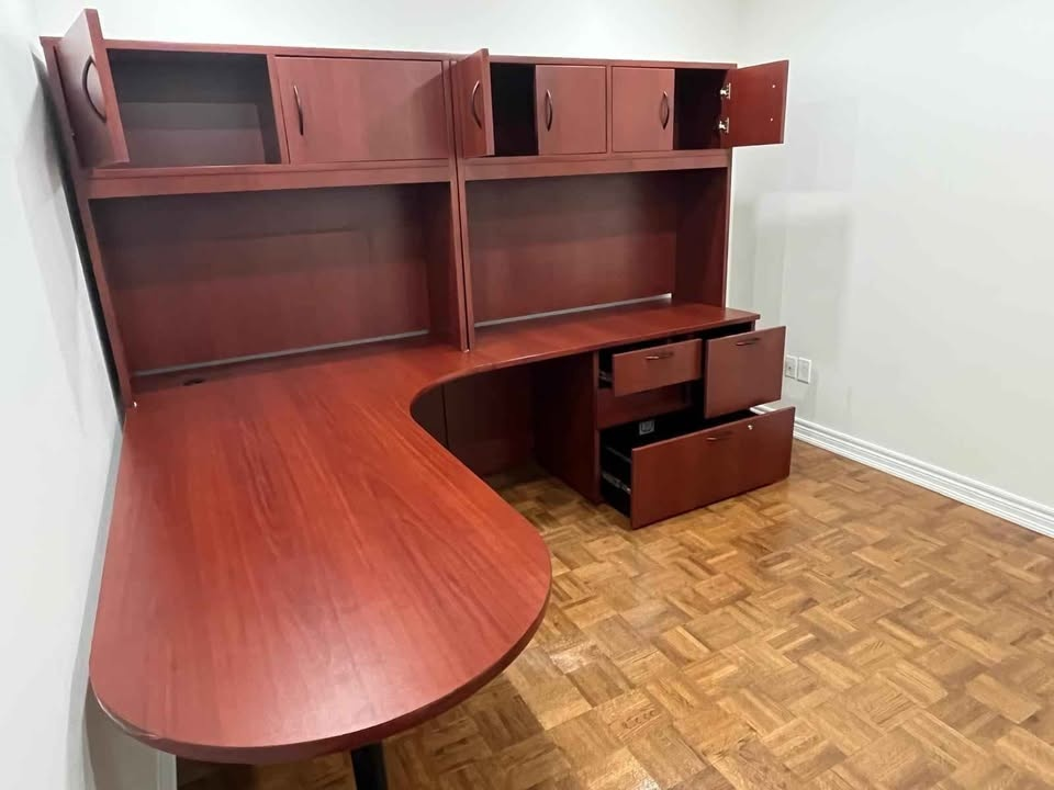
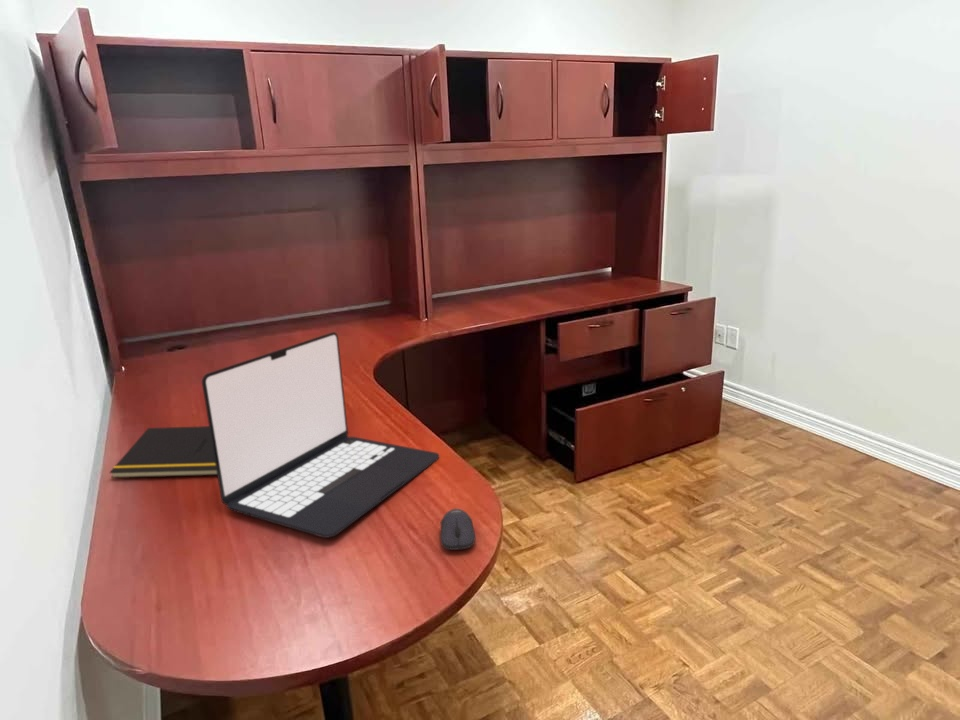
+ laptop (333, 421)
+ notepad (183, 450)
+ computer mouse (456, 526)
